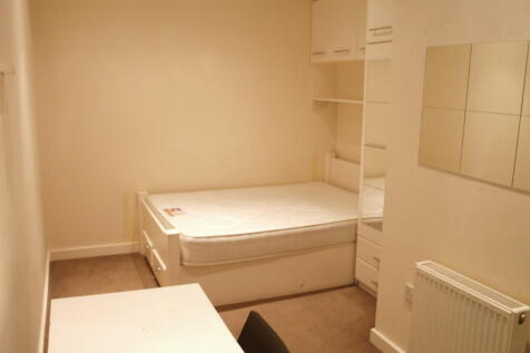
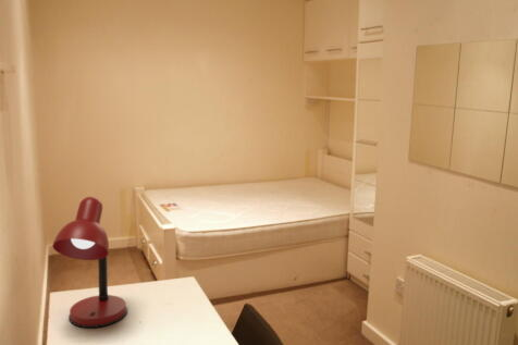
+ desk lamp (90, 259)
